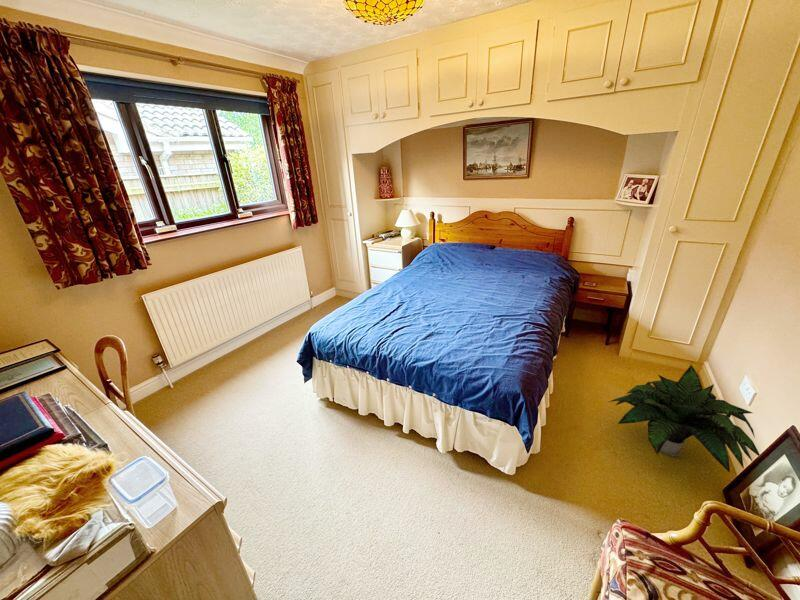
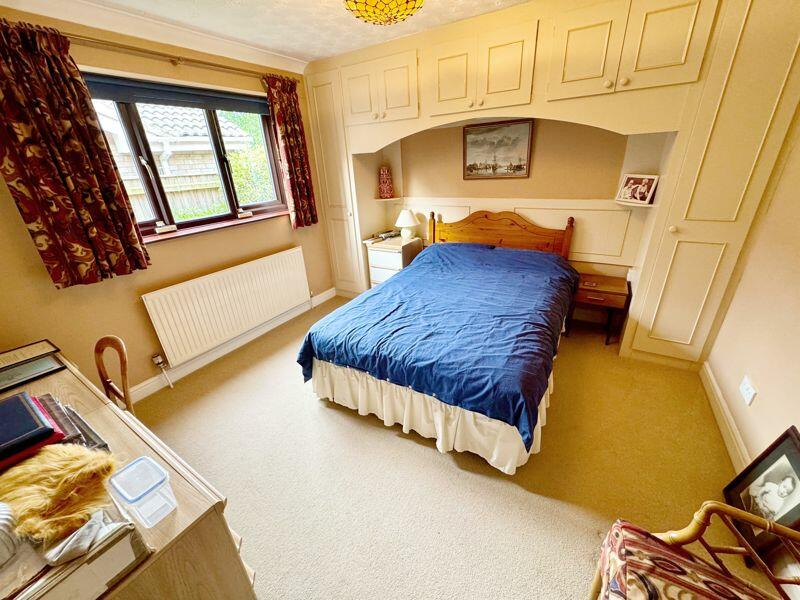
- potted plant (678, 415)
